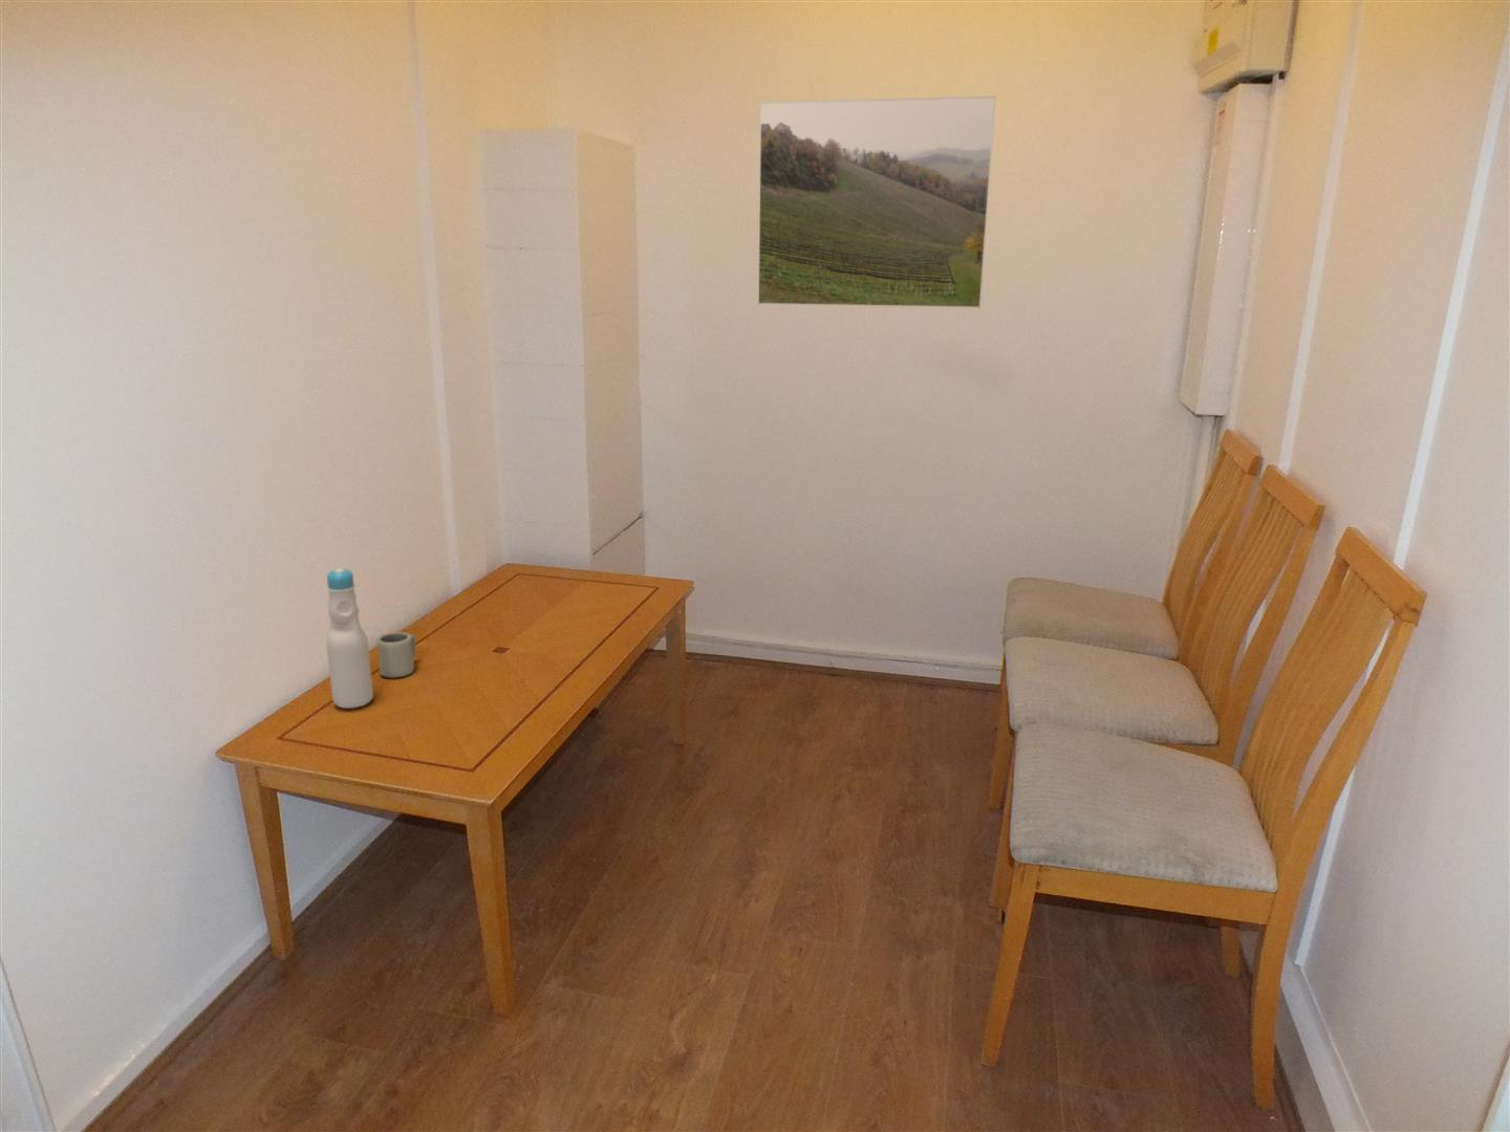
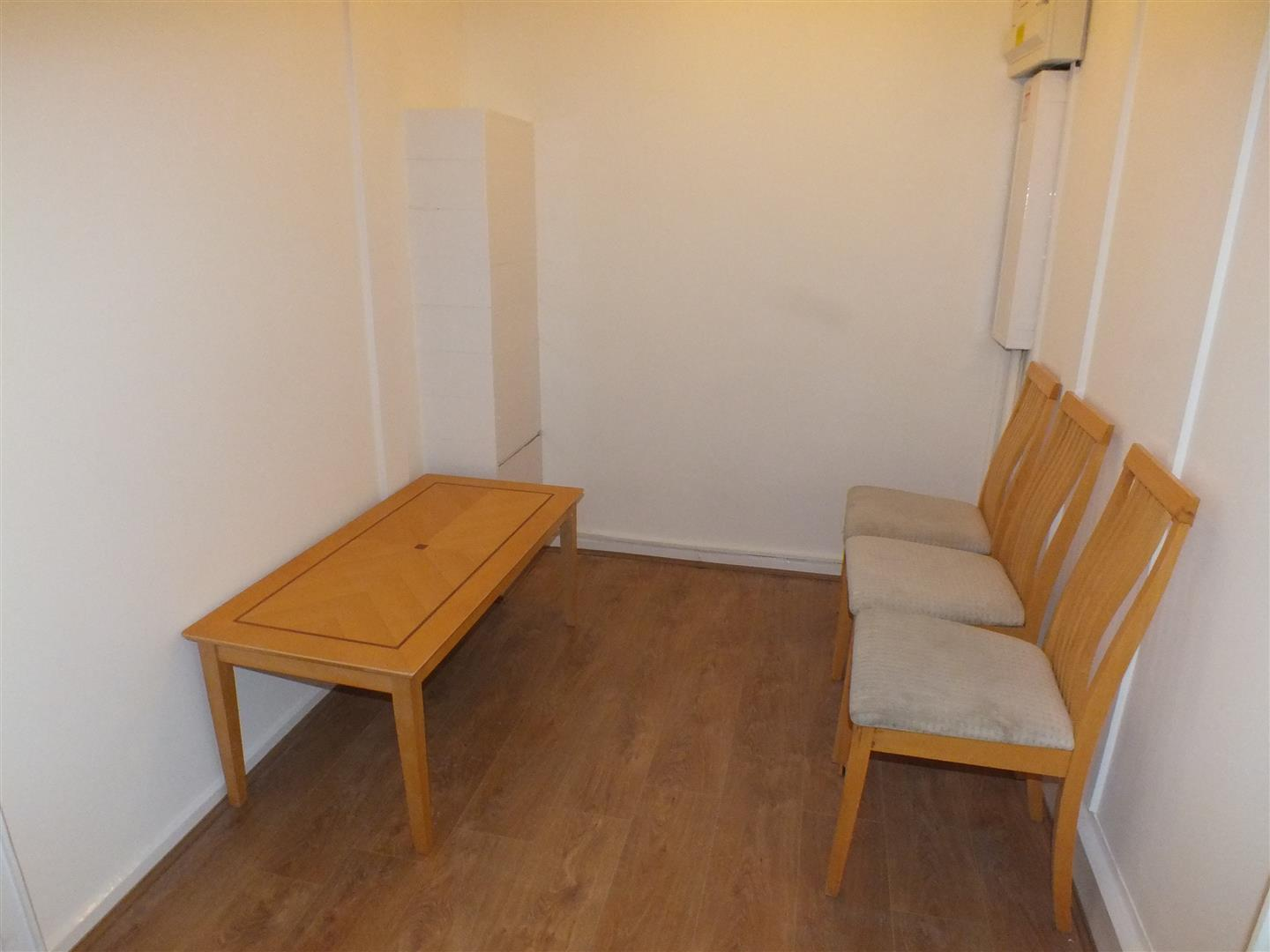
- cup (398, 652)
- bottle (346, 636)
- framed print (870, 206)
